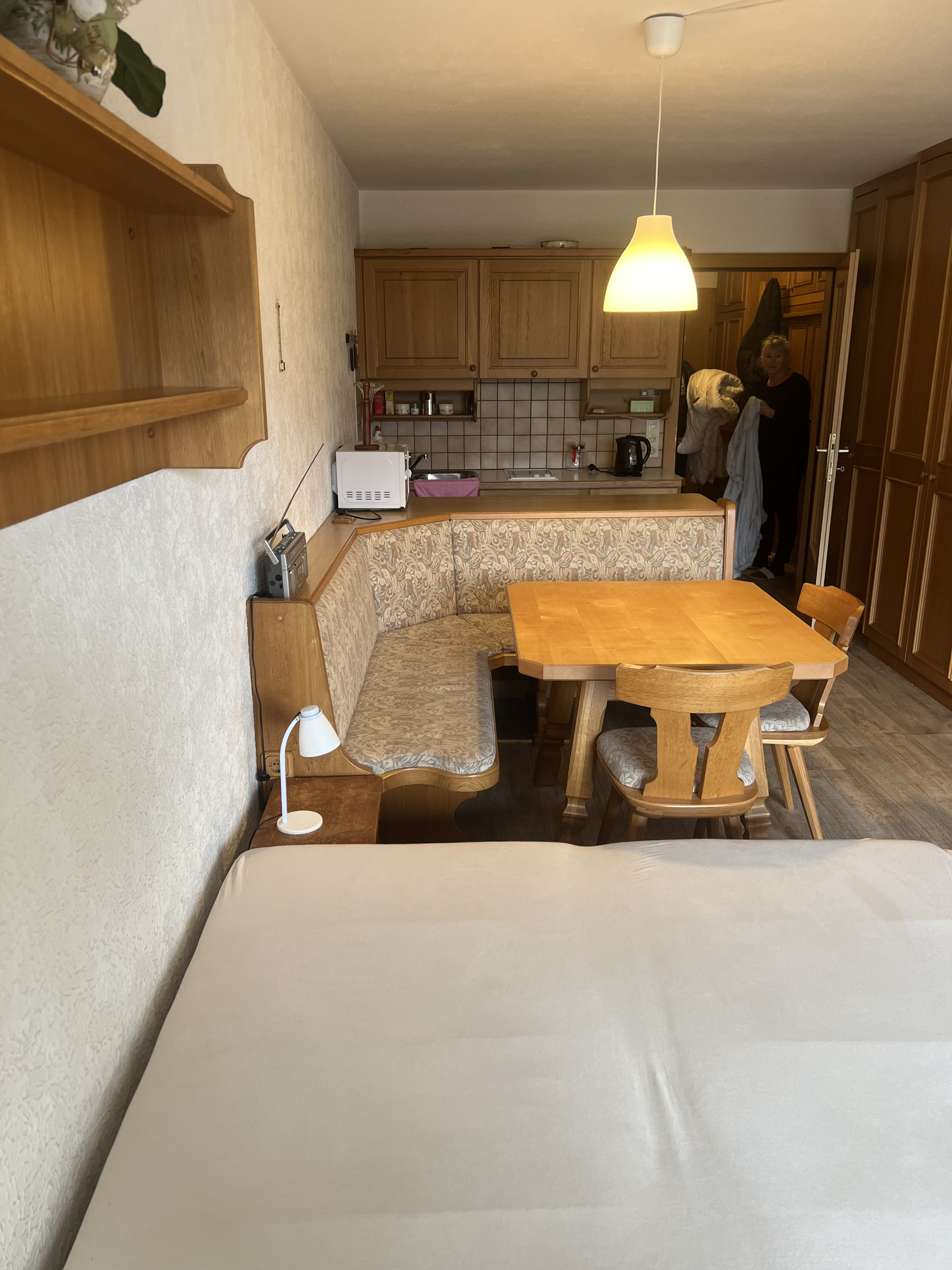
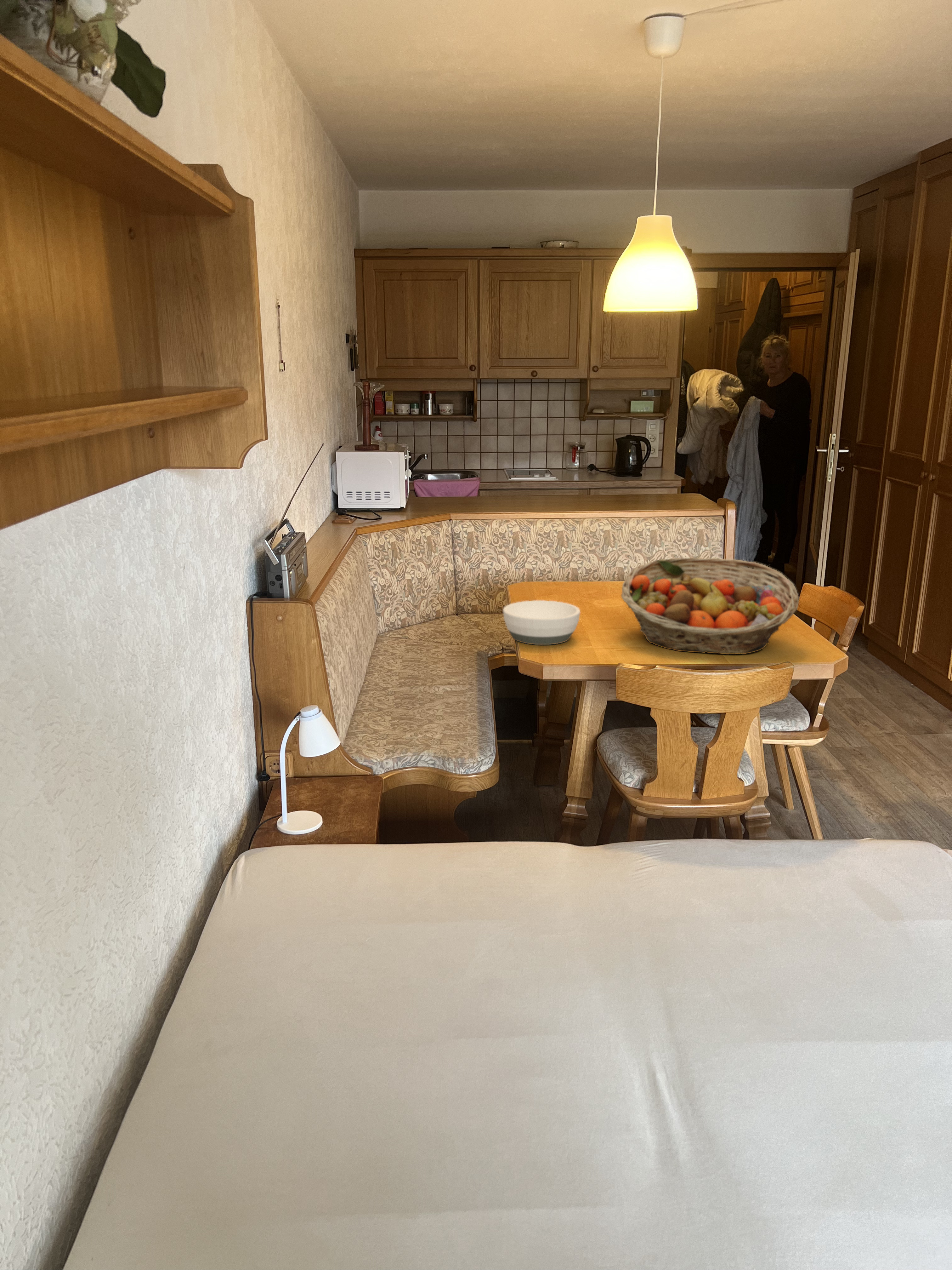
+ fruit basket (707, 604)
+ bowl (541, 623)
